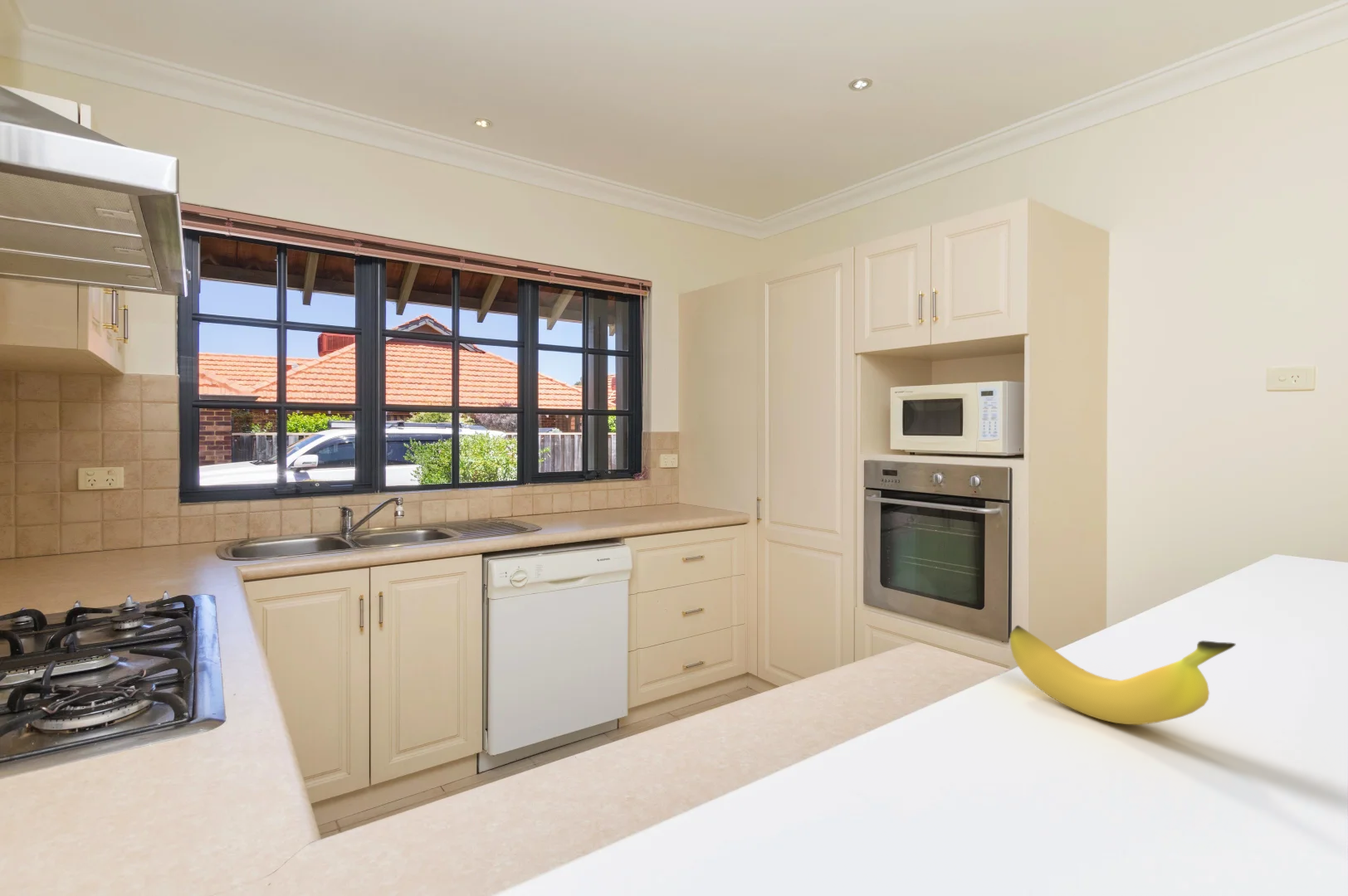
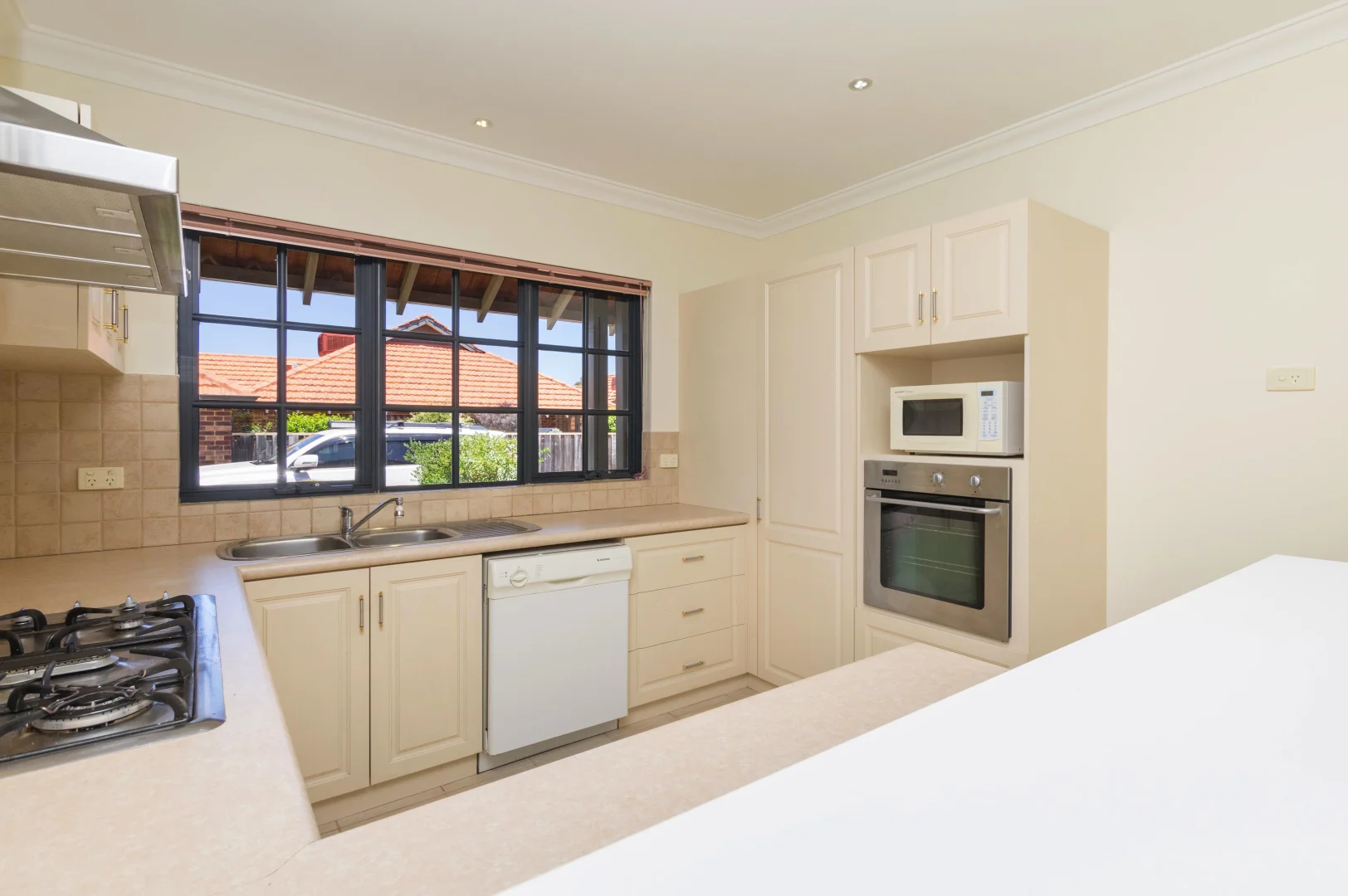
- banana (1106, 678)
